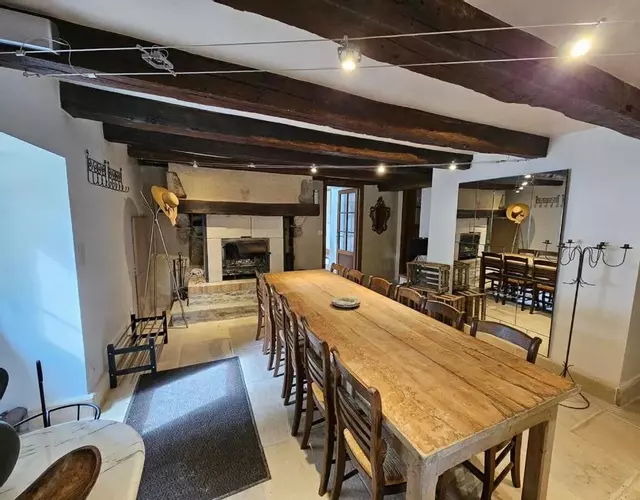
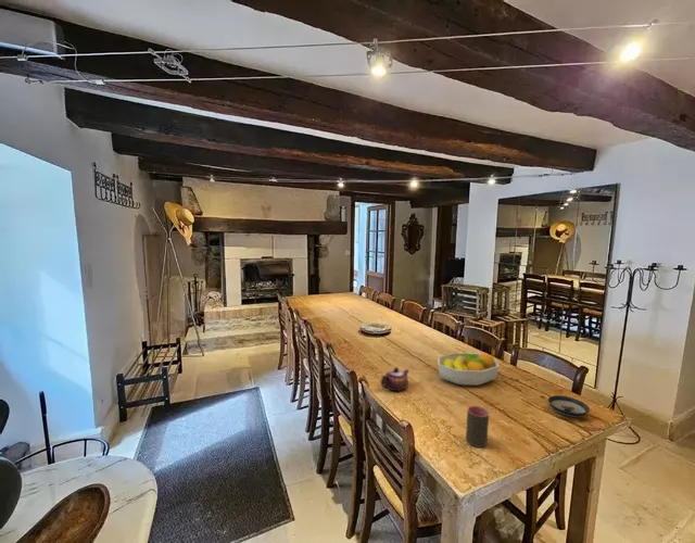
+ cup (477, 426)
+ fruit bowl (467, 366)
+ saucer (567, 407)
+ teapot (394, 377)
